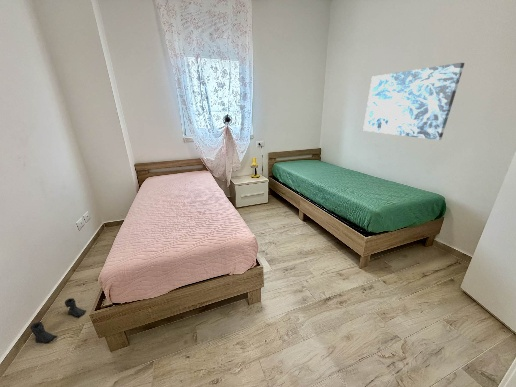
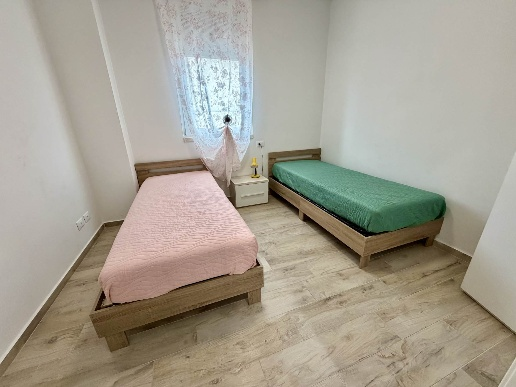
- wall art (402, 104)
- boots (68, 312)
